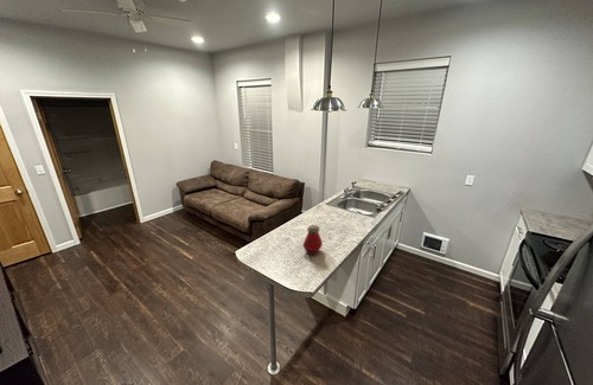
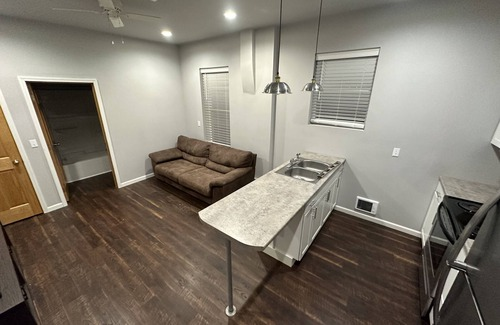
- bottle (312, 238)
